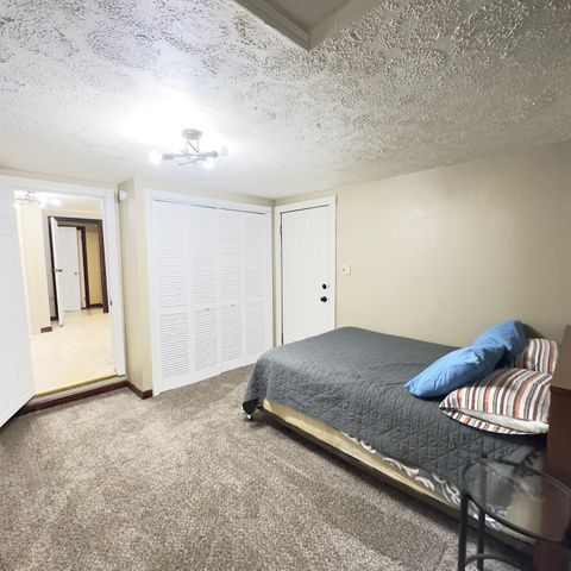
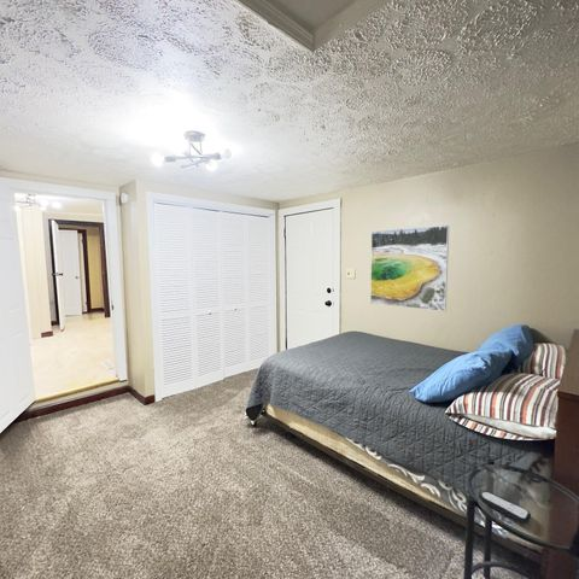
+ remote control (503, 505)
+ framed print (405, 268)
